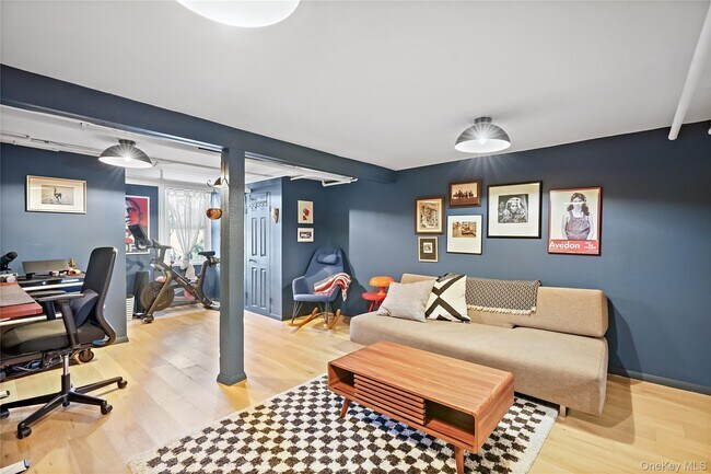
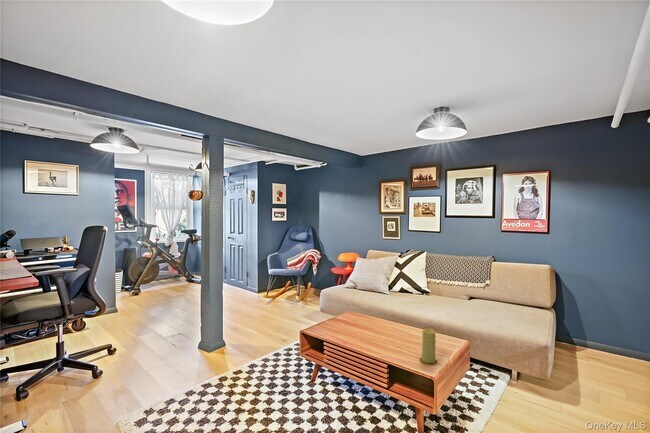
+ candle (428, 345)
